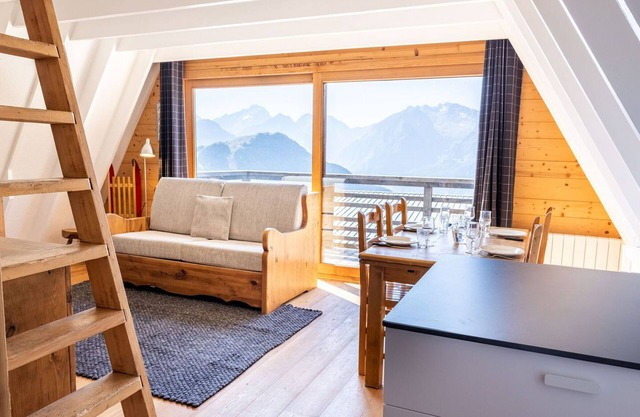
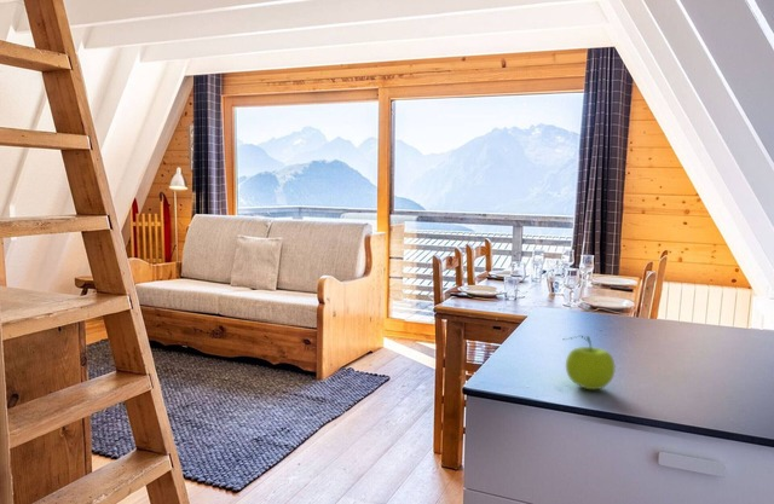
+ fruit (580, 359)
